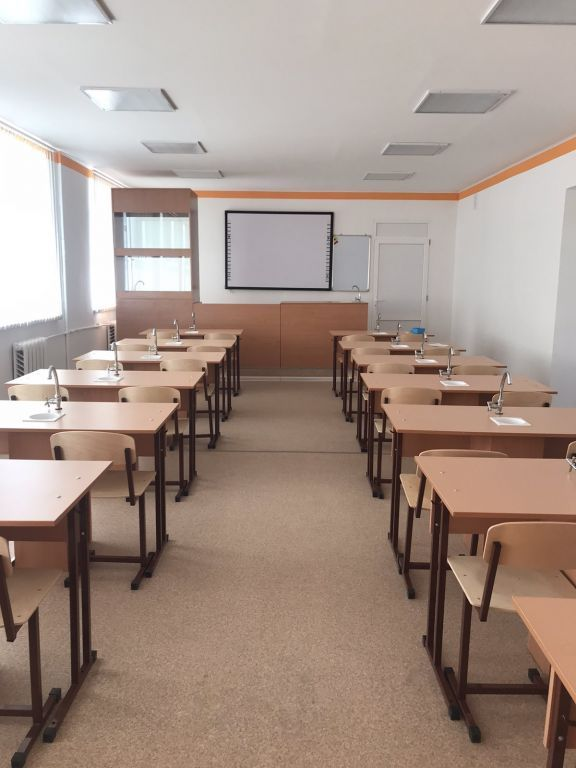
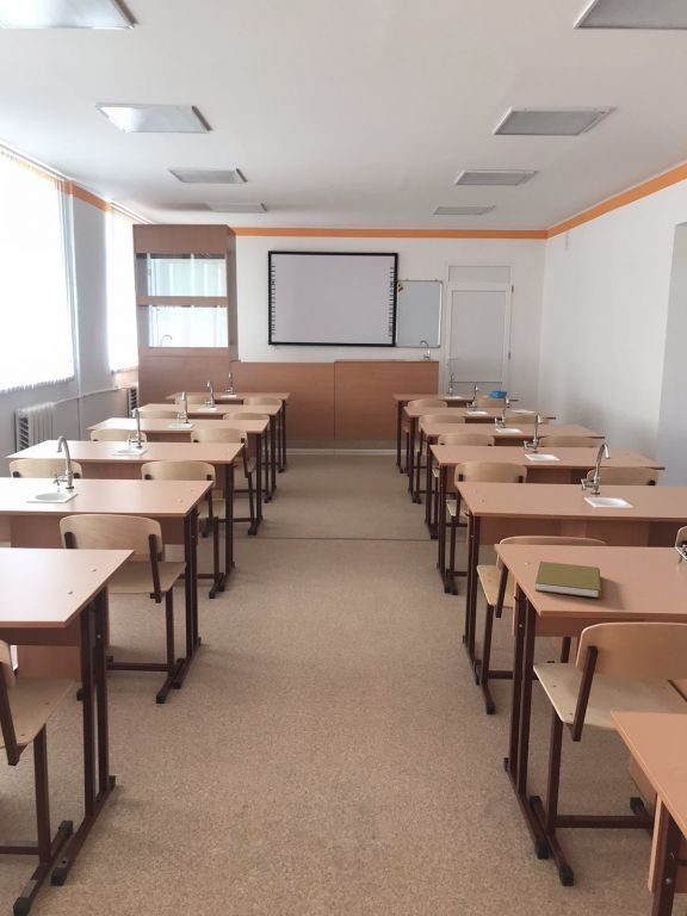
+ book (568, 578)
